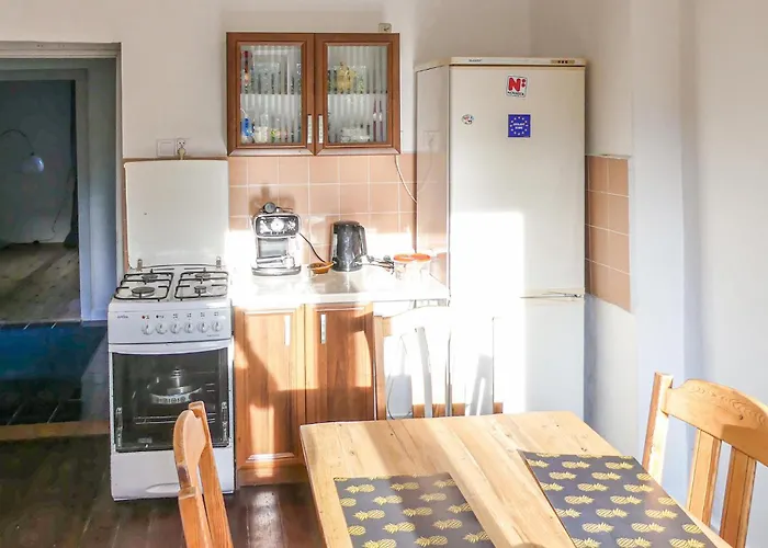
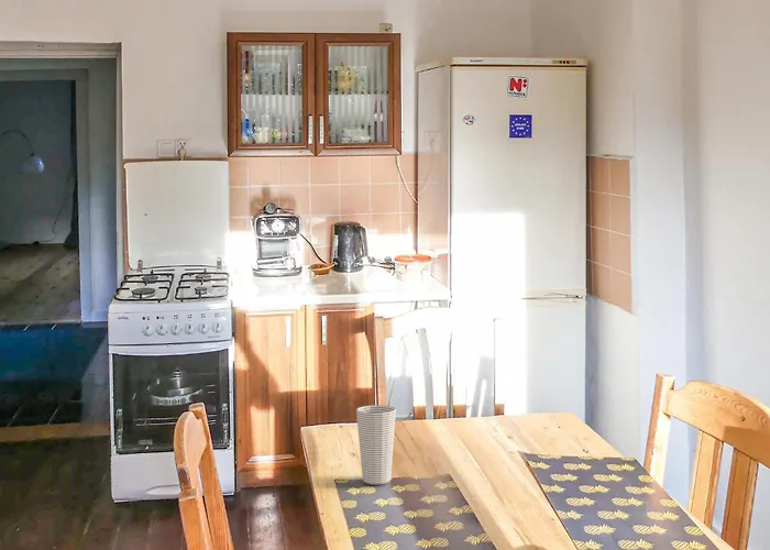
+ cup (376, 444)
